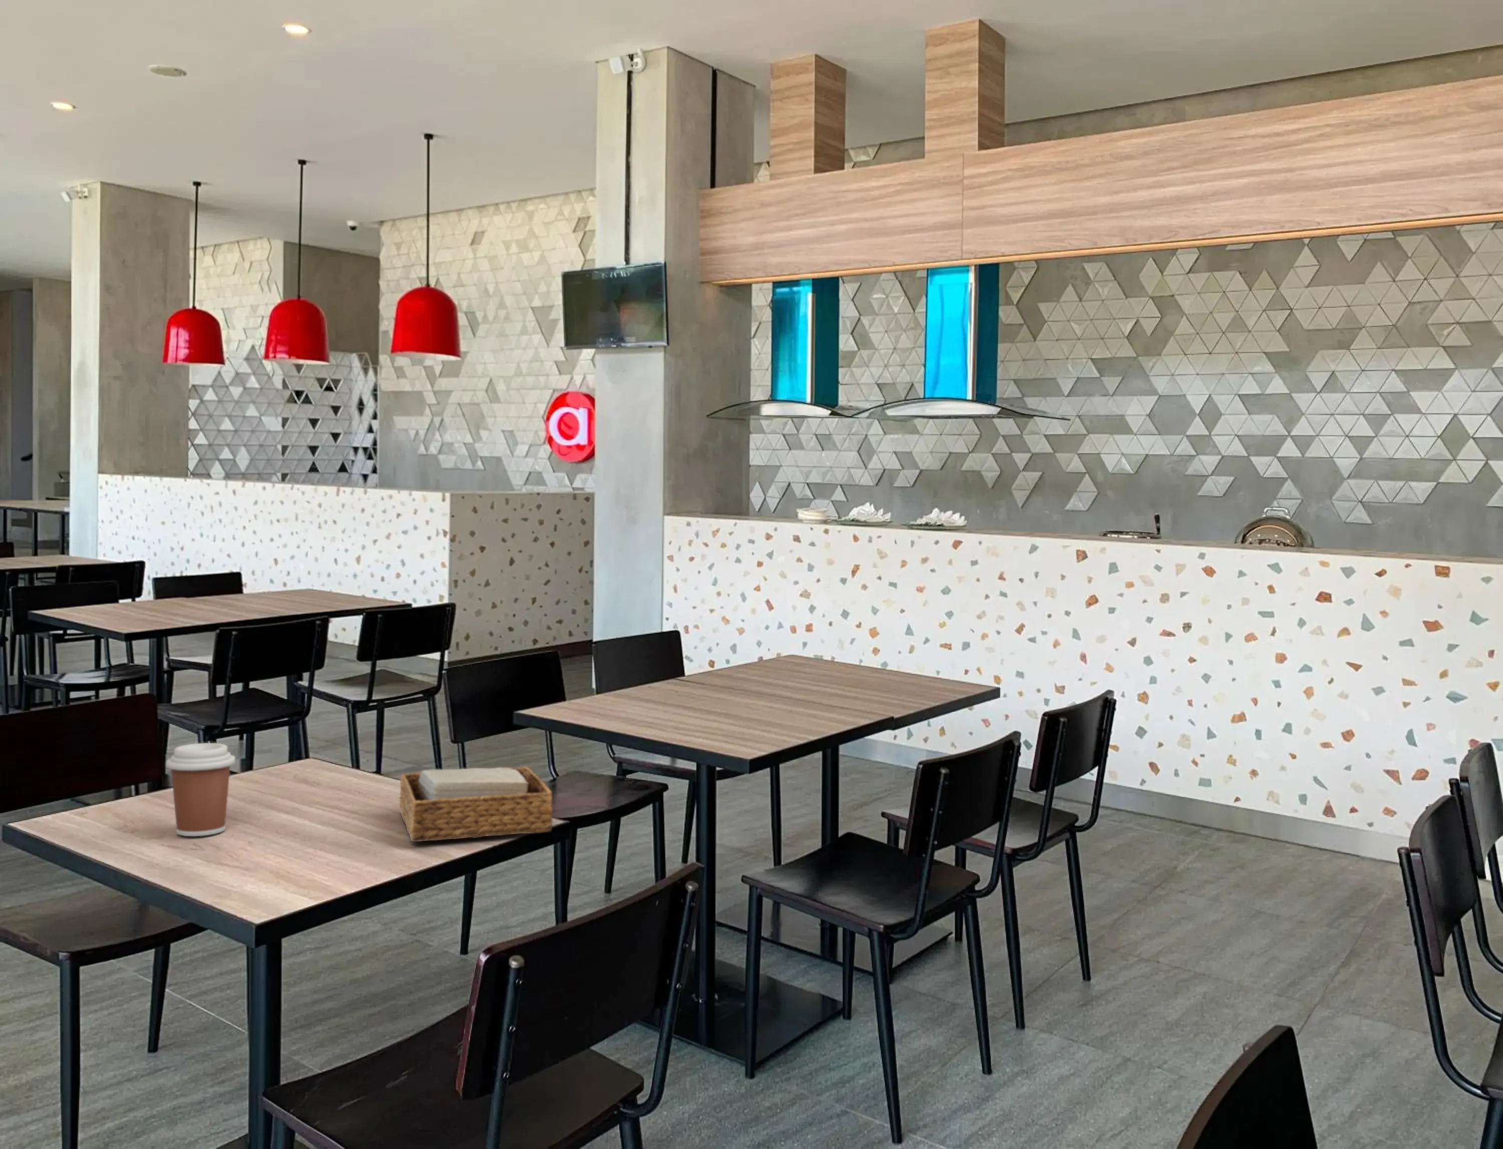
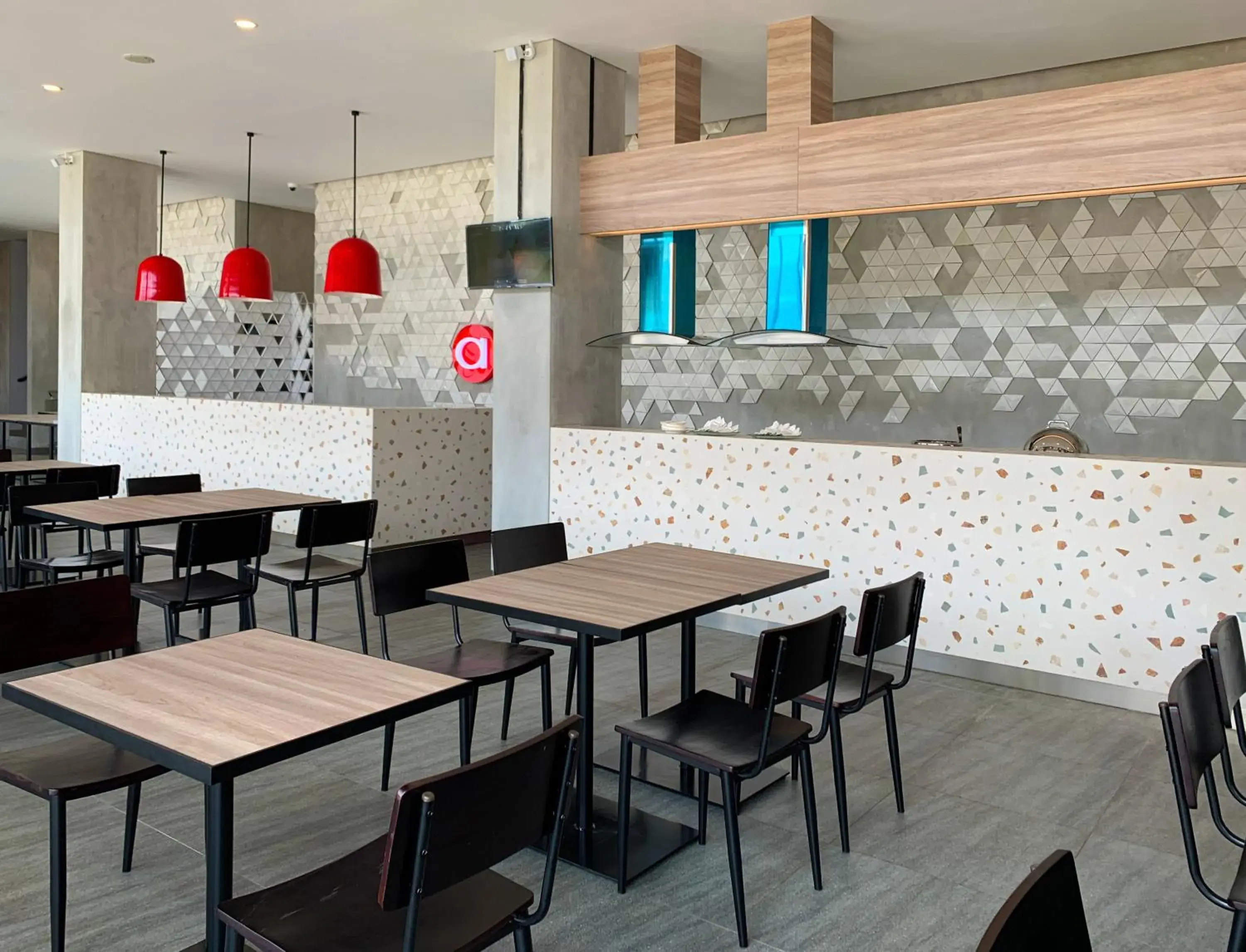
- coffee cup (201, 788)
- napkin holder (474, 797)
